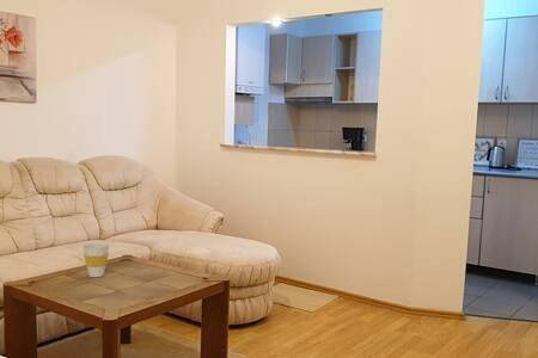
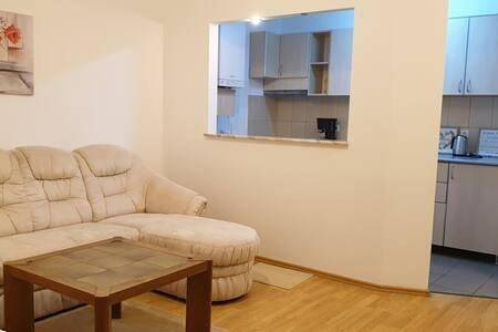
- cup (96, 260)
